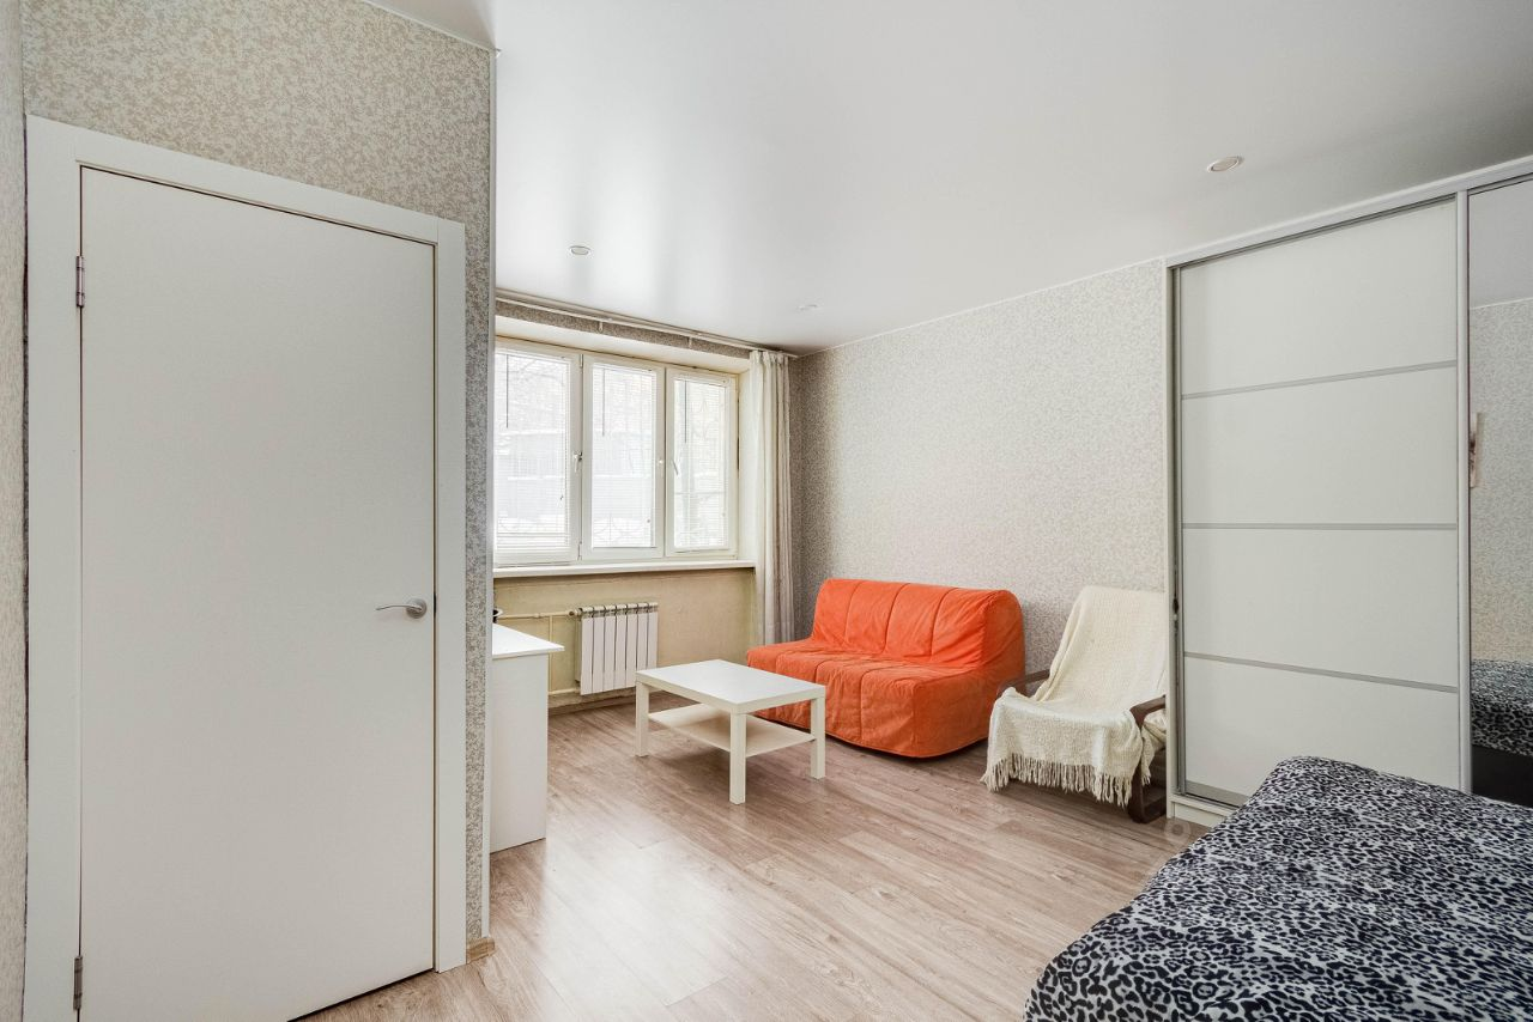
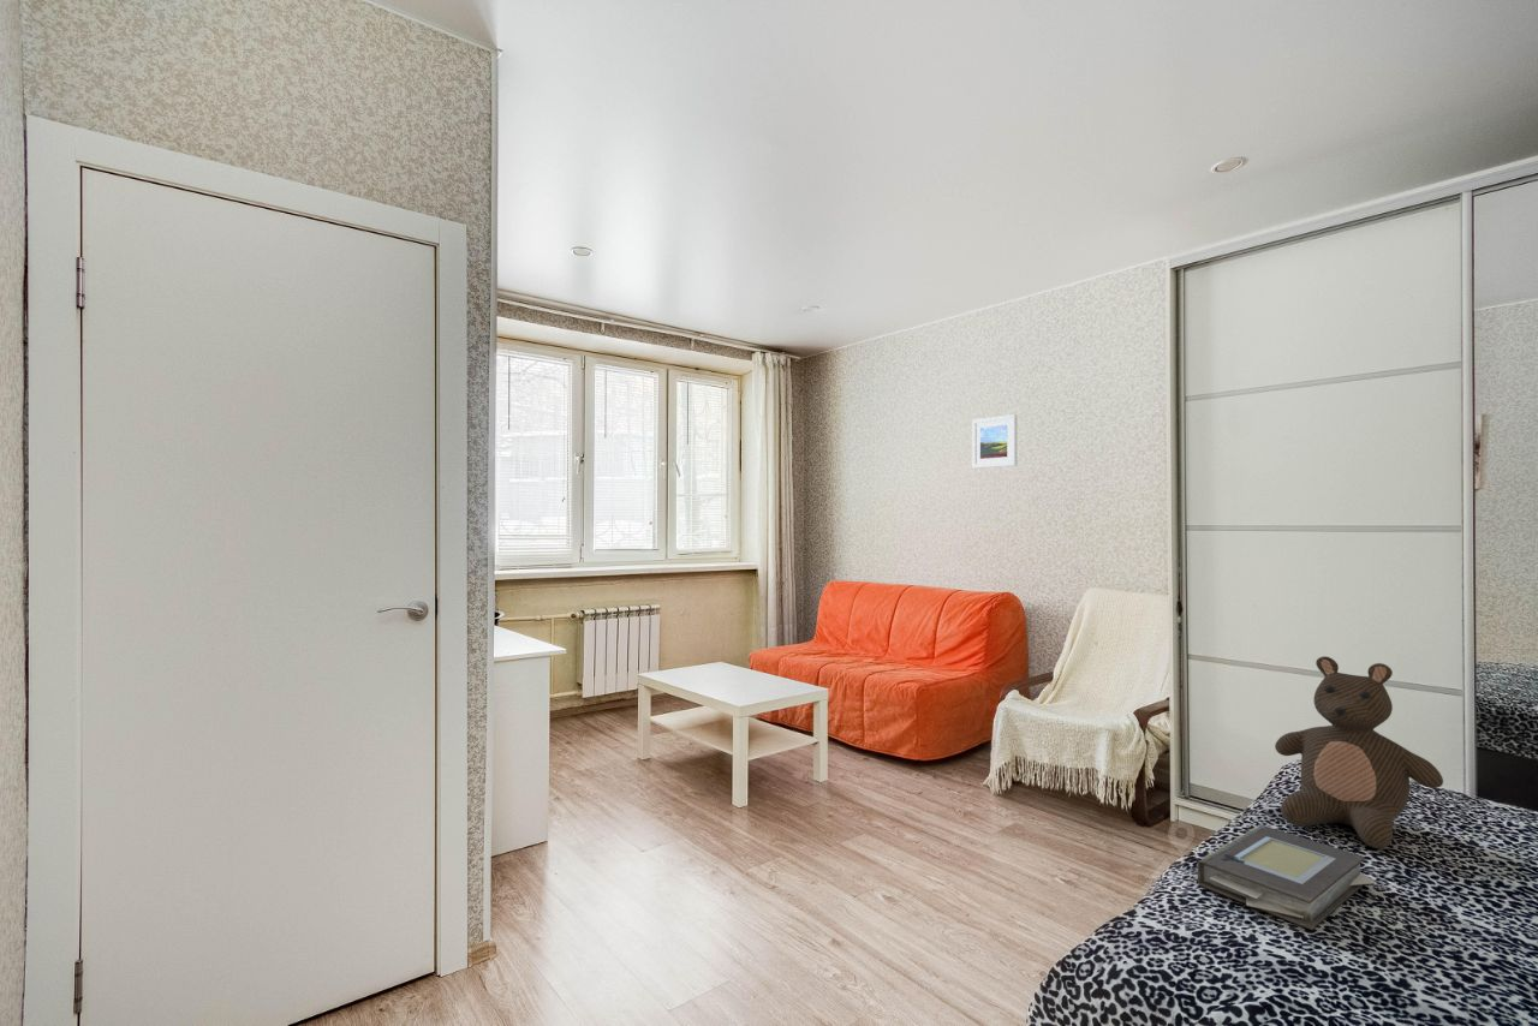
+ stuffed bear (1346, 744)
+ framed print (994, 442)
+ book (1287, 872)
